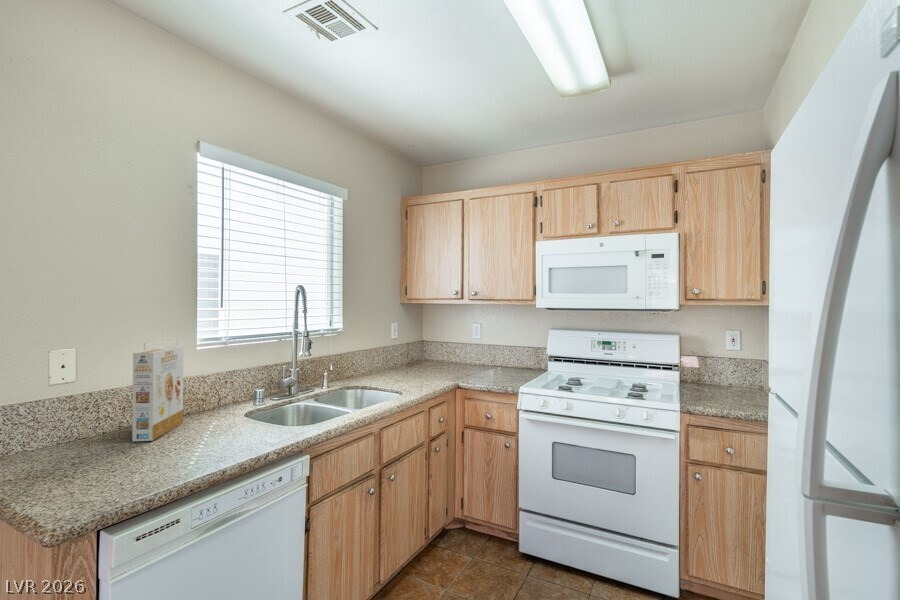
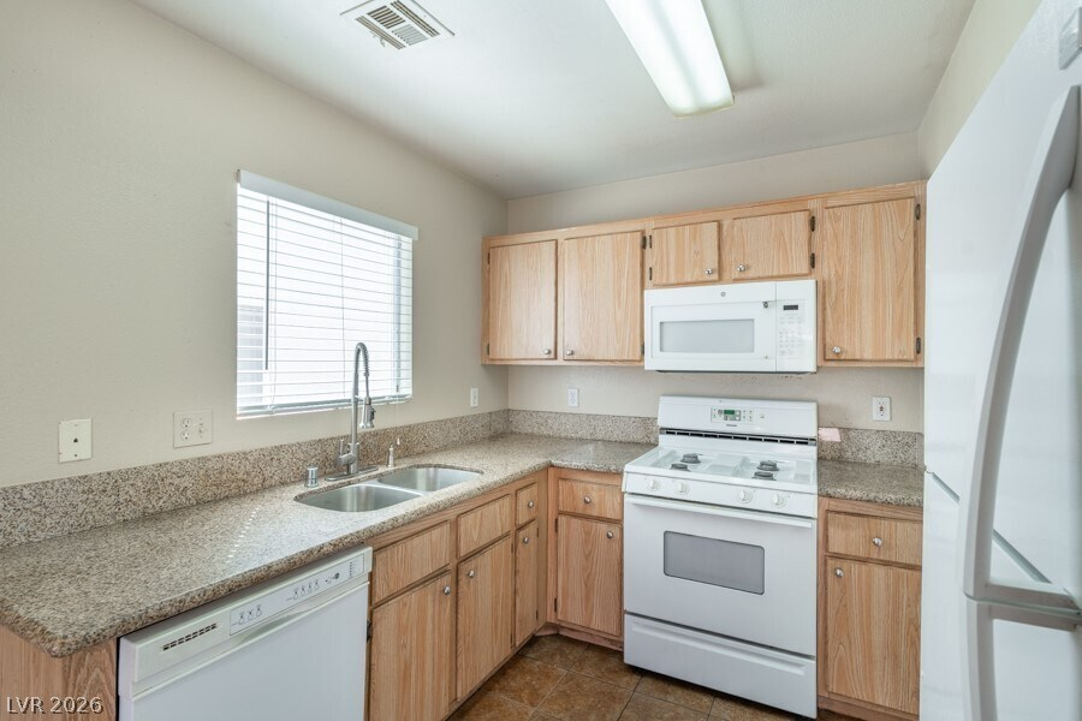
- cereal box (159, 390)
